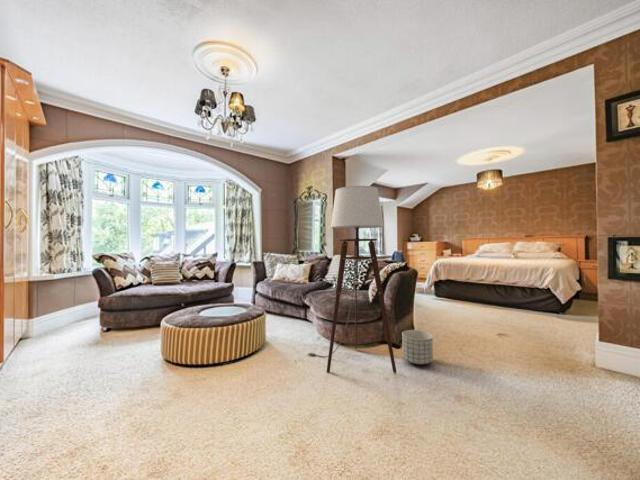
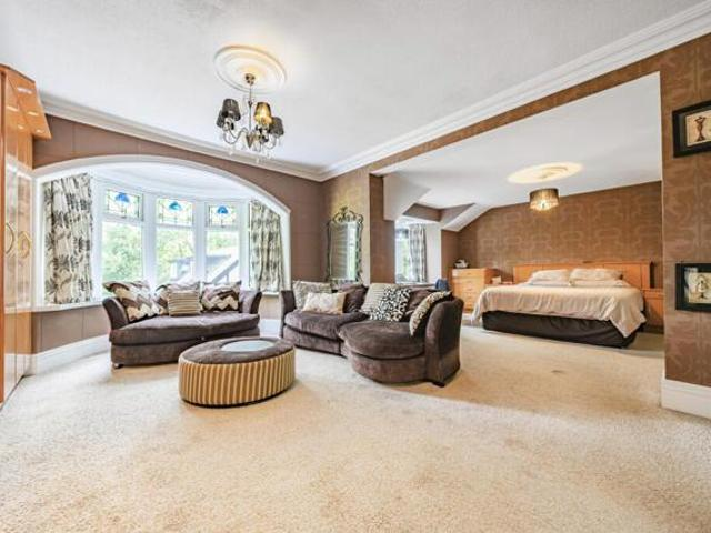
- floor lamp (343, 275)
- planter (417, 348)
